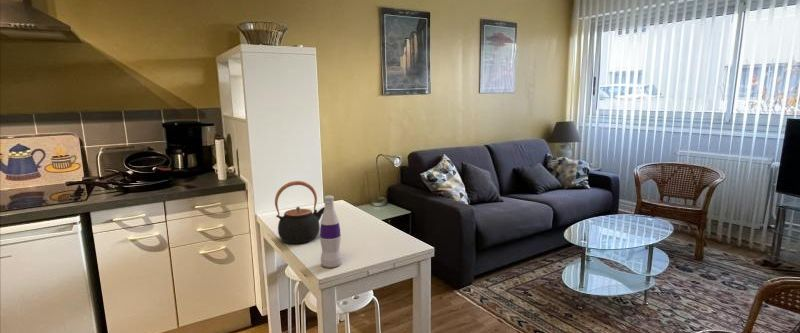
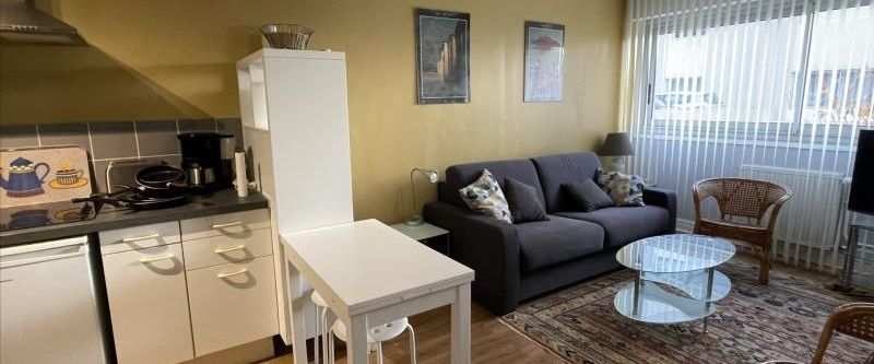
- teapot (302, 209)
- bottle (330, 230)
